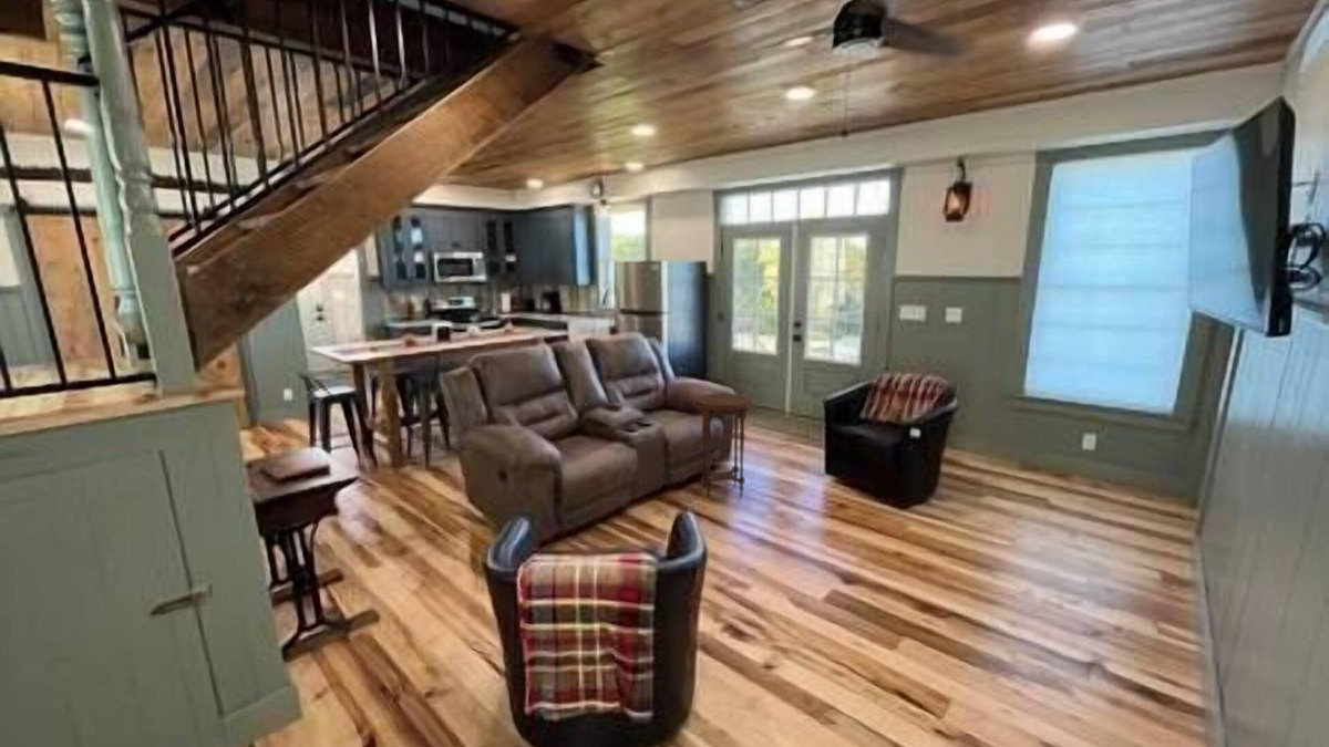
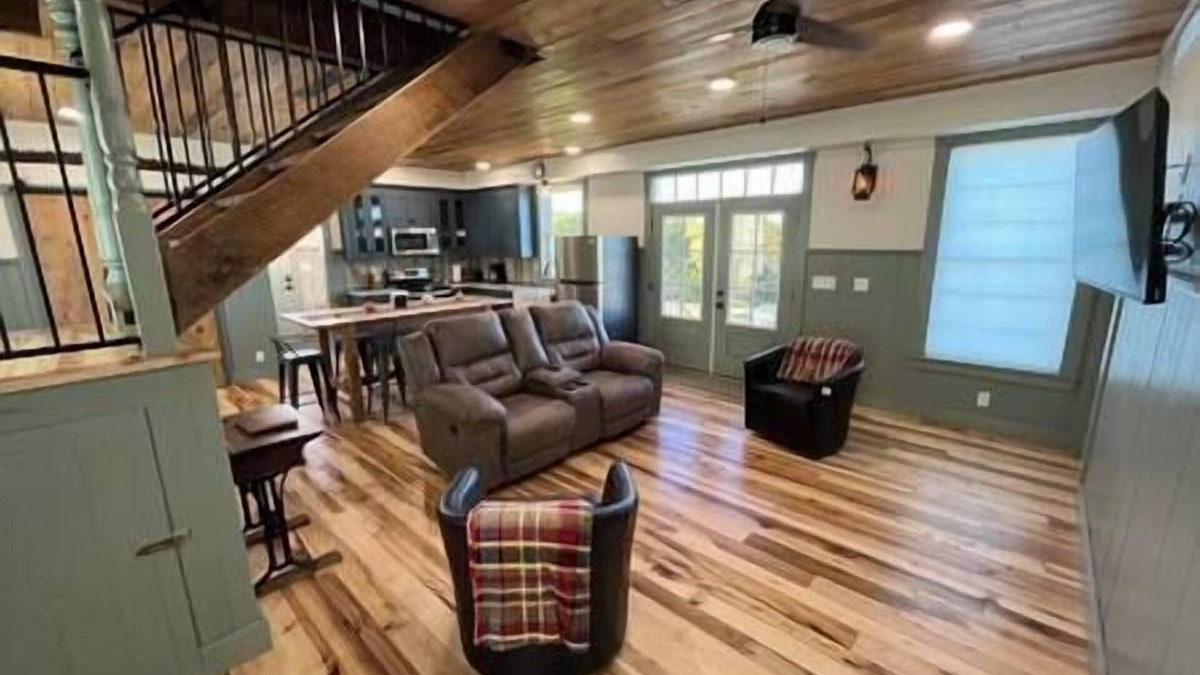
- side table (734, 446)
